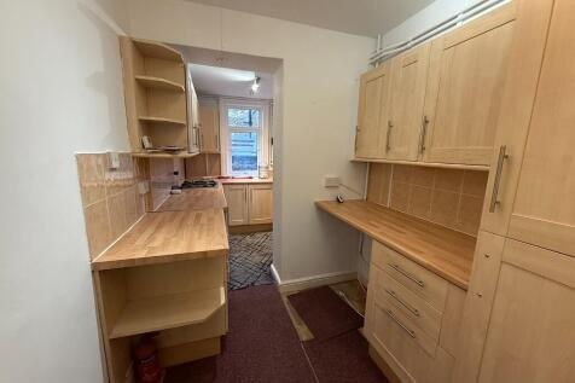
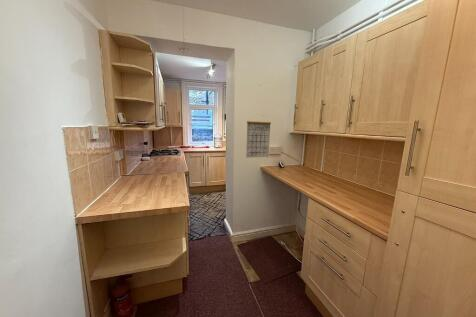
+ calendar (258, 135)
